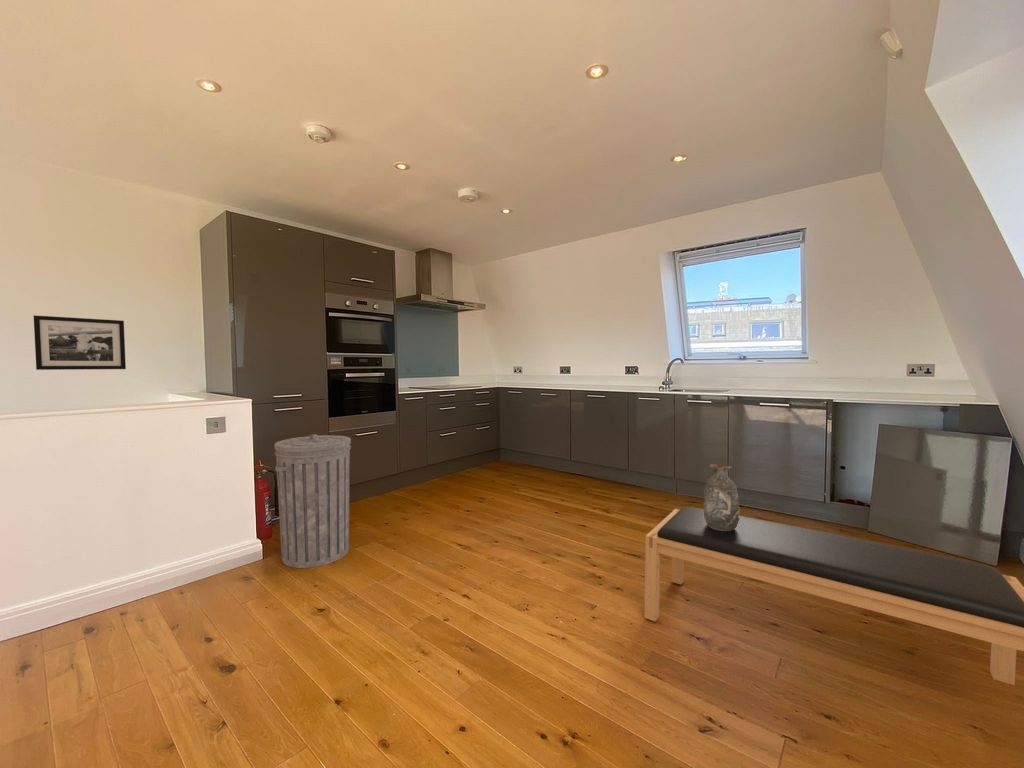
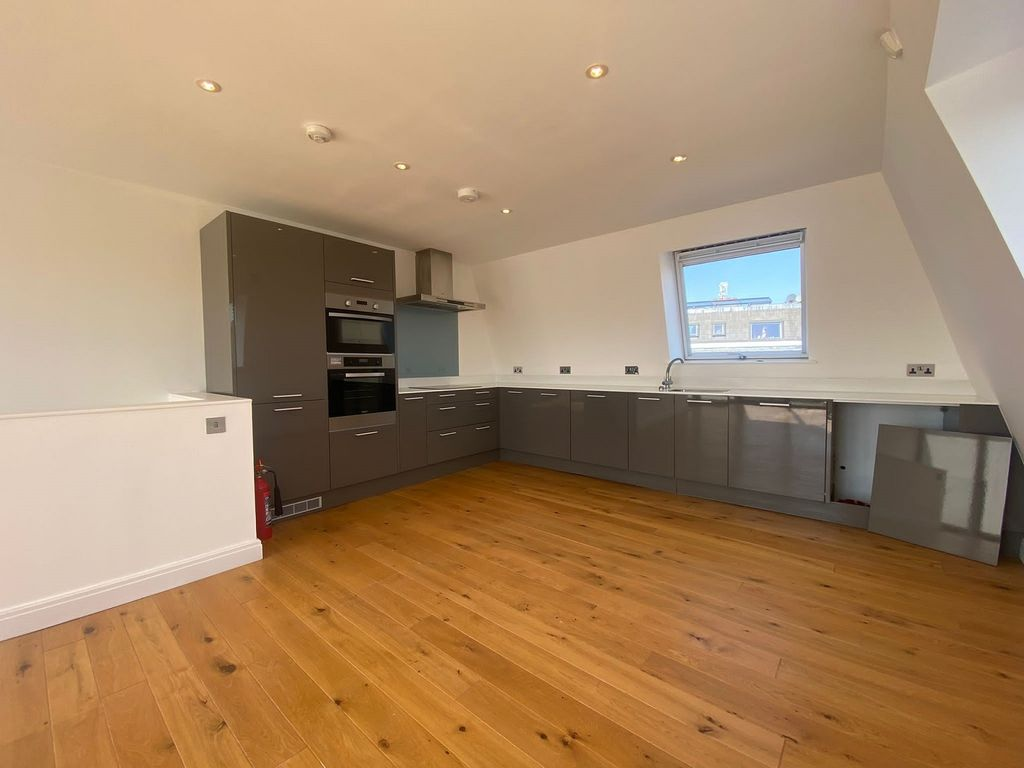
- bench (809, 593)
- decorative vase (722, 494)
- trash can (314, 494)
- picture frame (82, 343)
